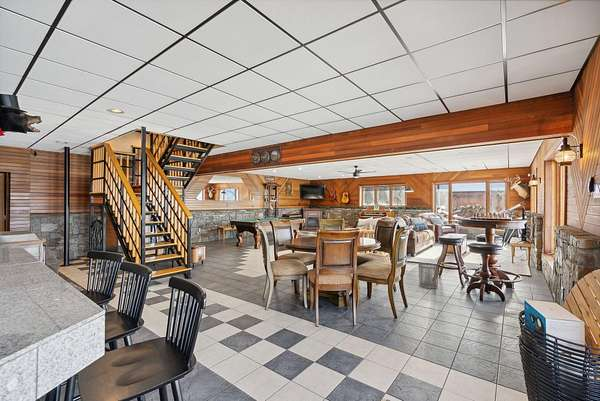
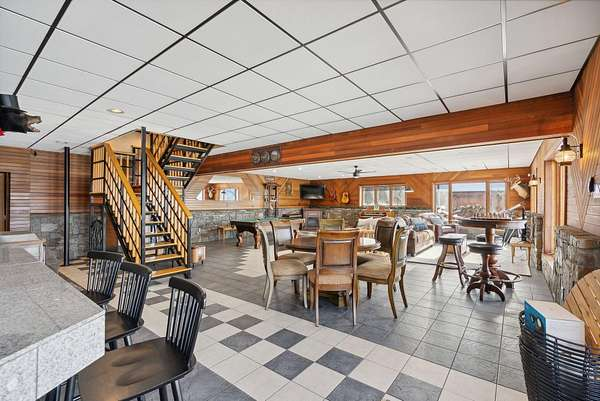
- waste bin (428, 275)
